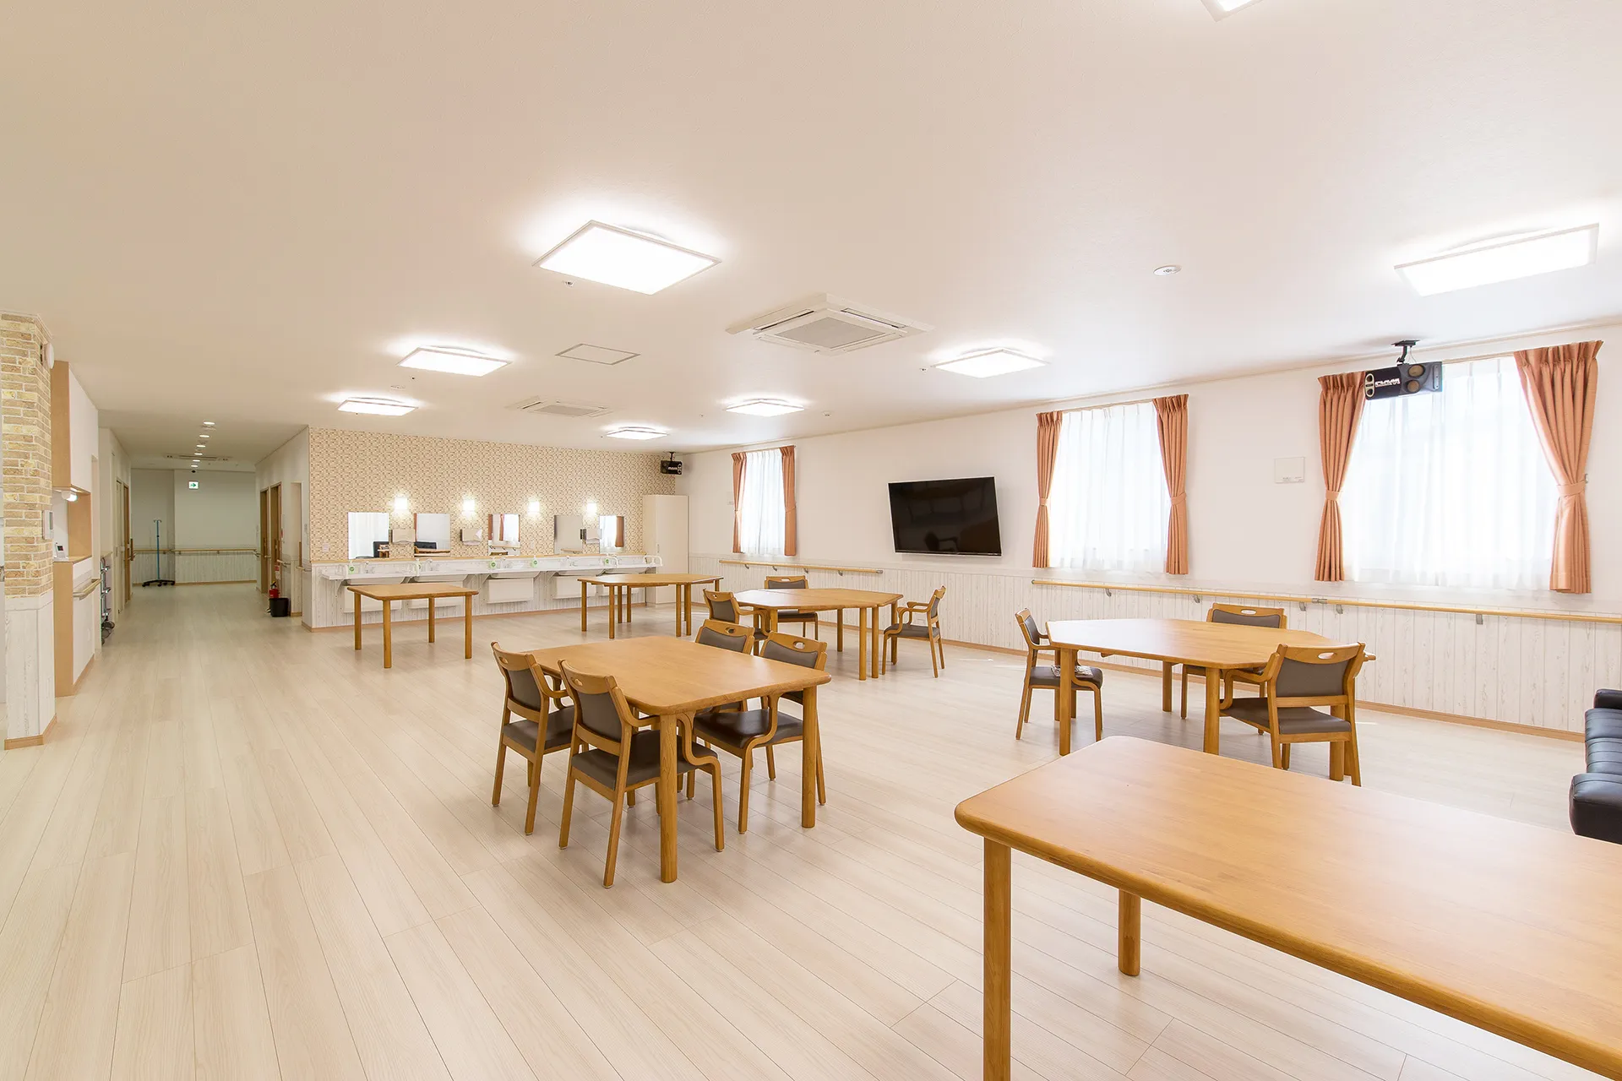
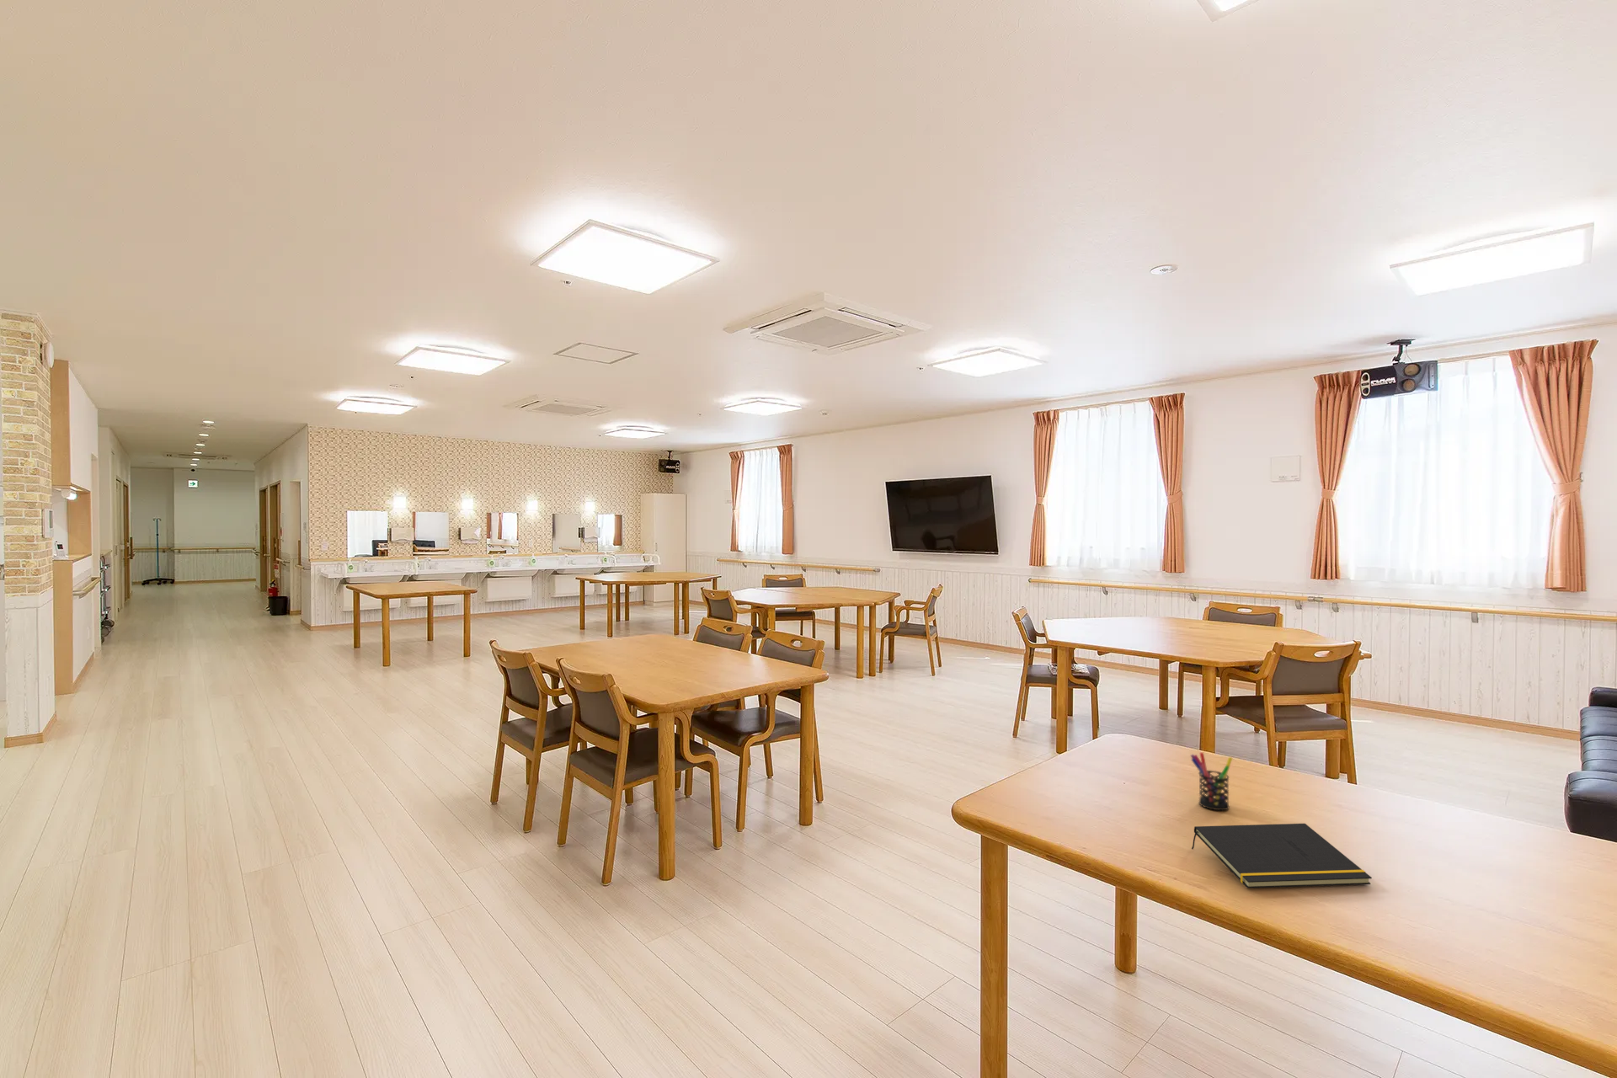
+ notepad (1278, 853)
+ pen holder (1214, 780)
